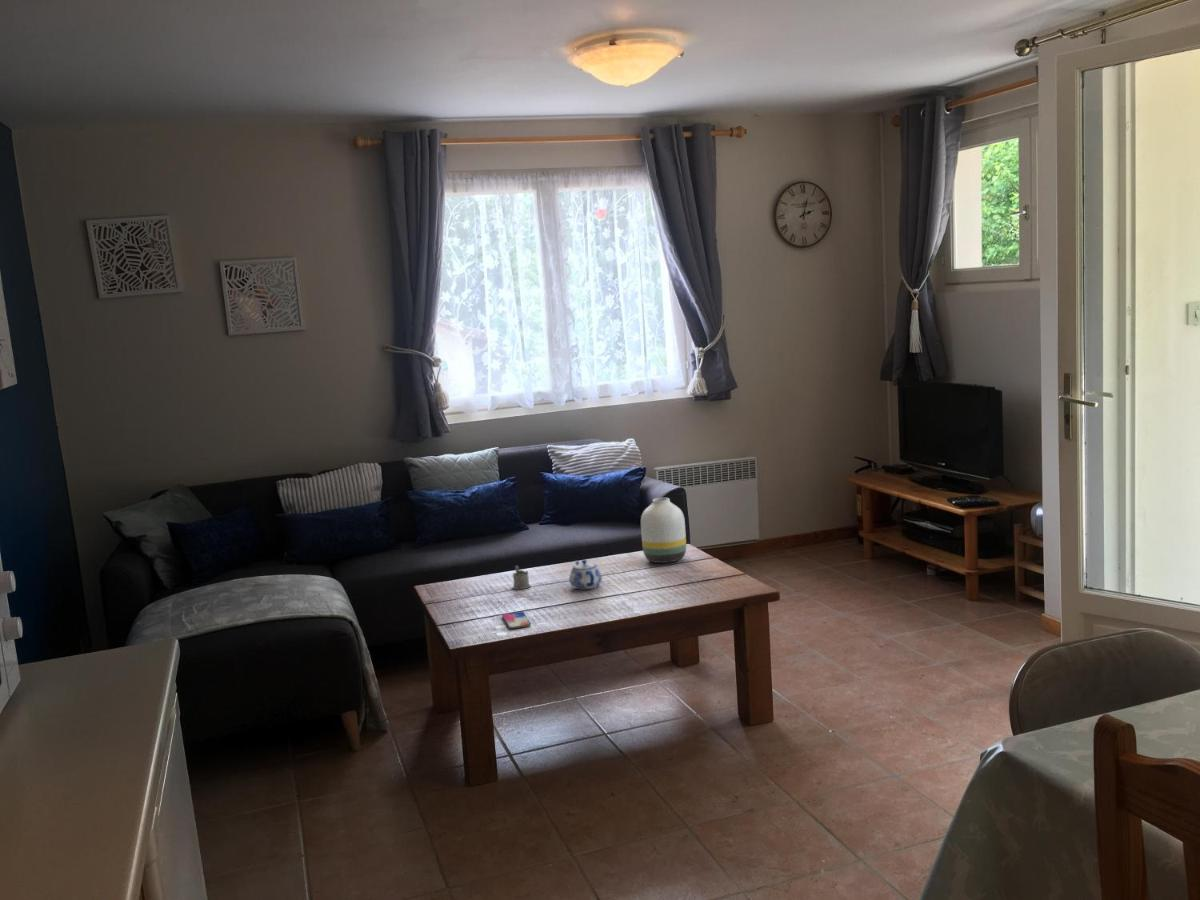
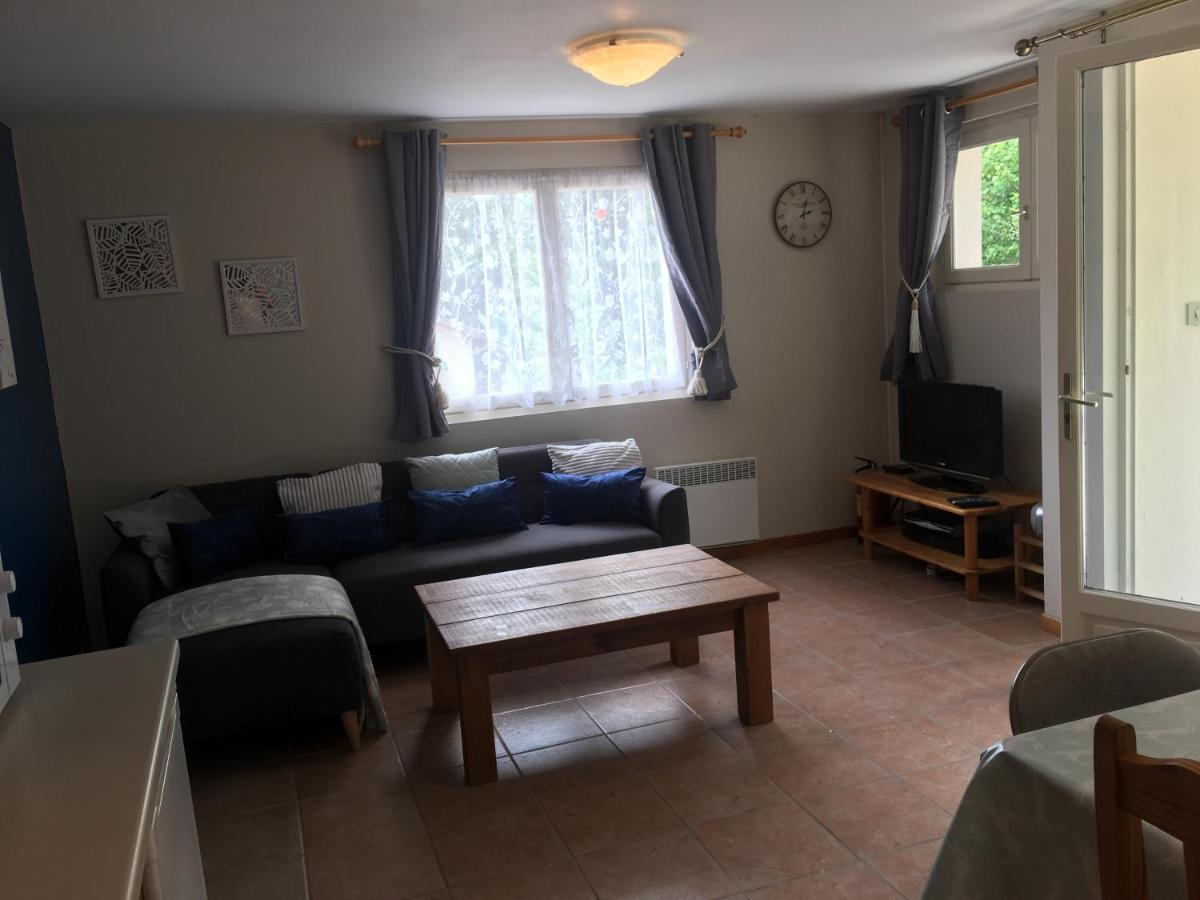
- vase (663, 529)
- teapot (584, 572)
- tea glass holder (520, 574)
- smartphone (516, 619)
